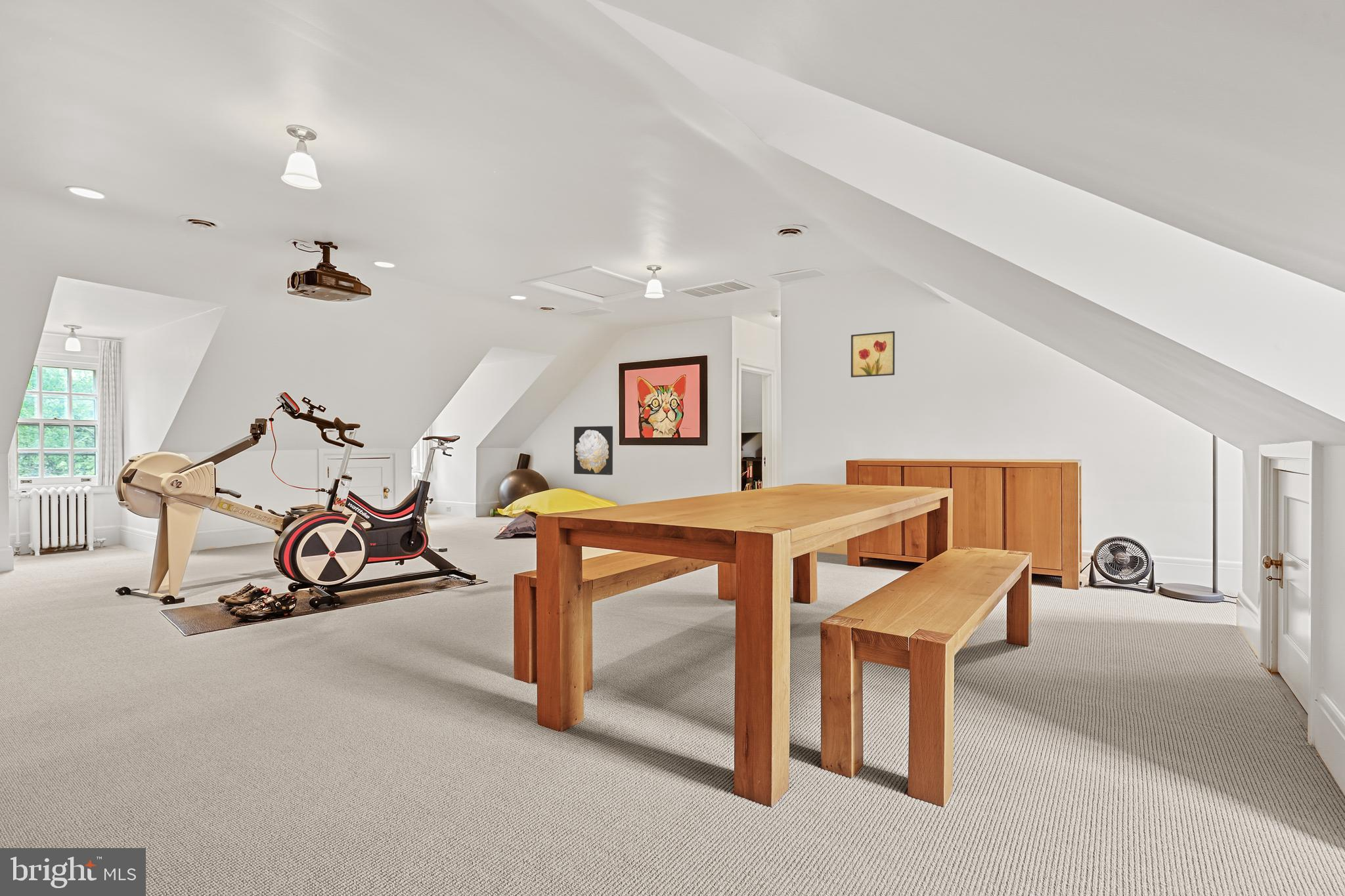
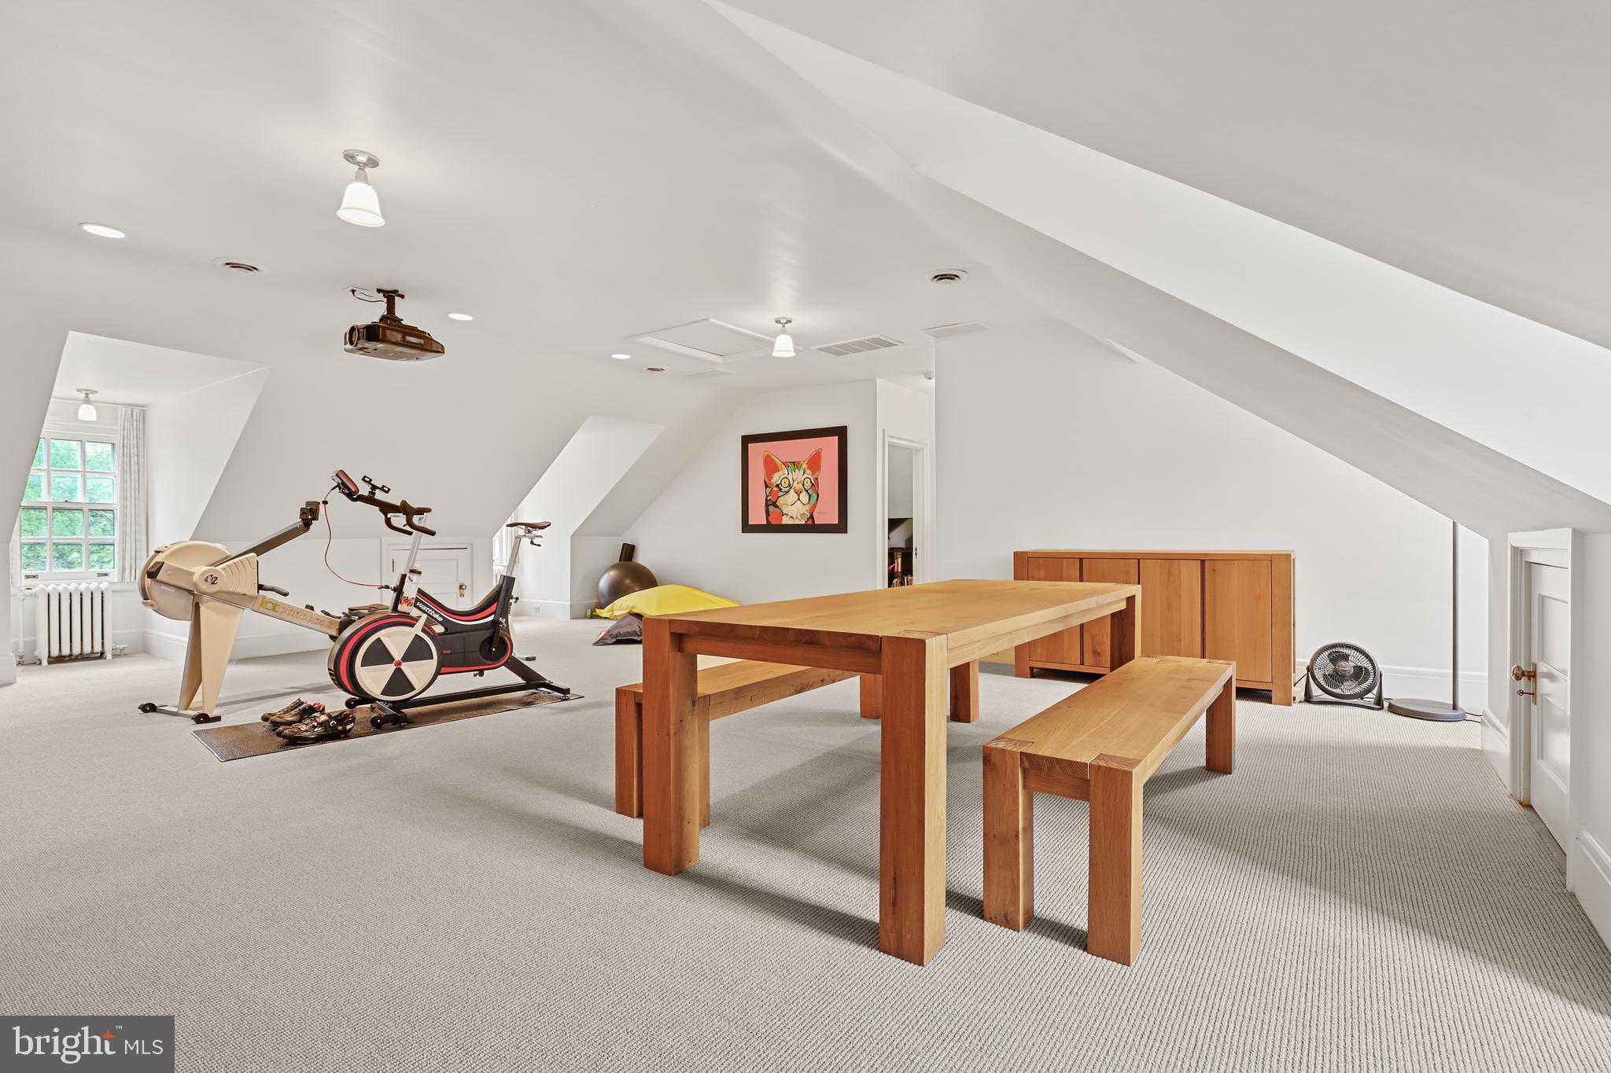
- wall art (872, 354)
- wall art (593, 450)
